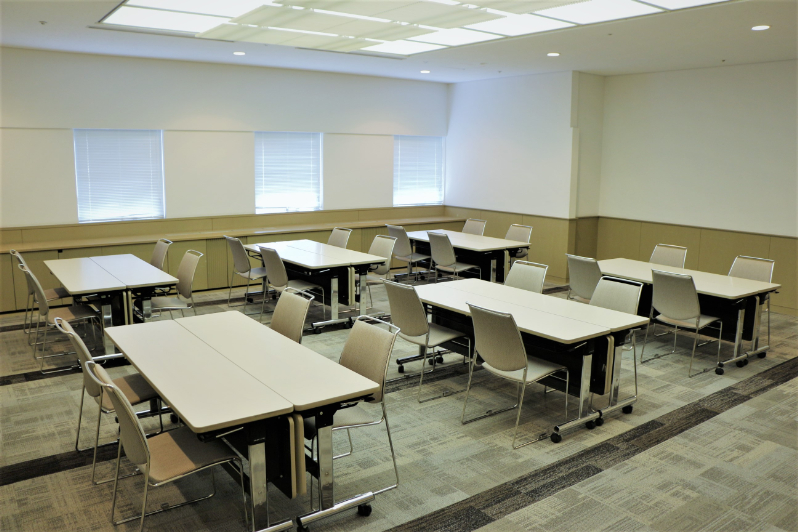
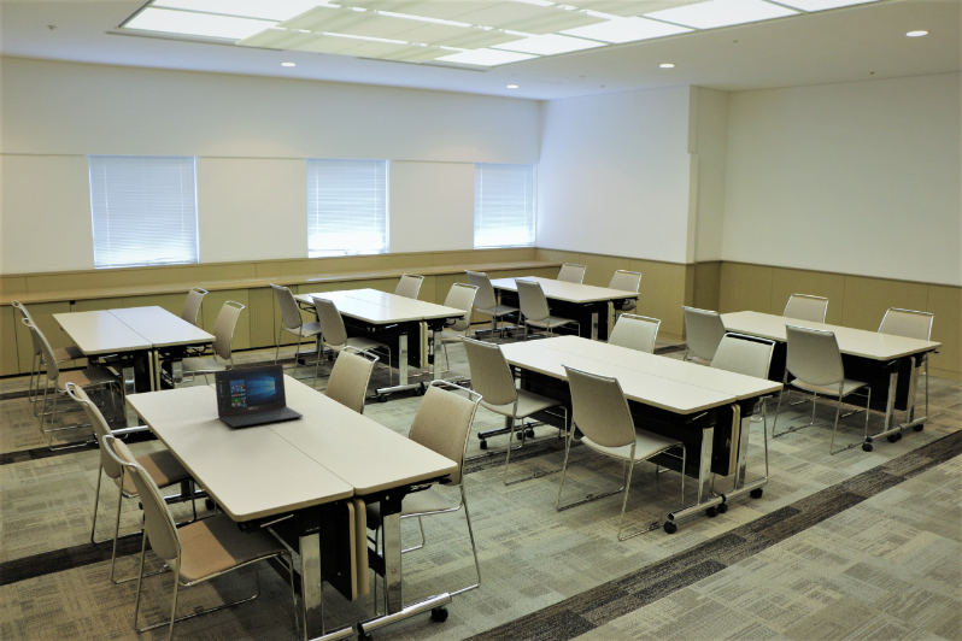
+ laptop (258, 394)
